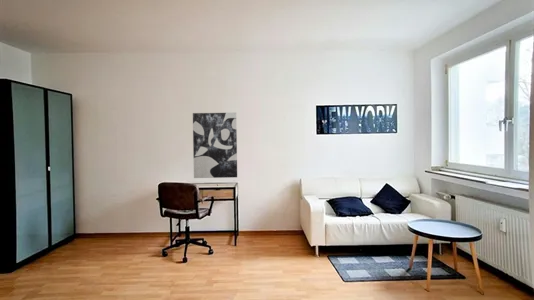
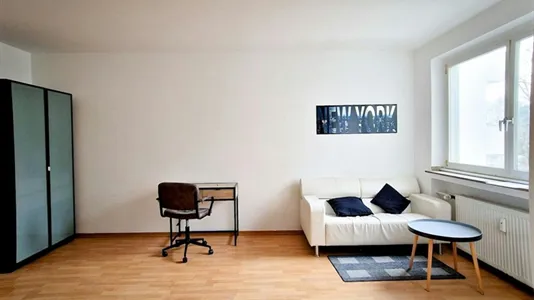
- wall art (215, 145)
